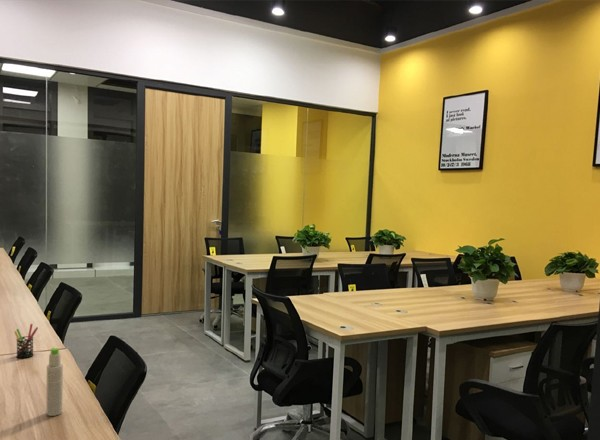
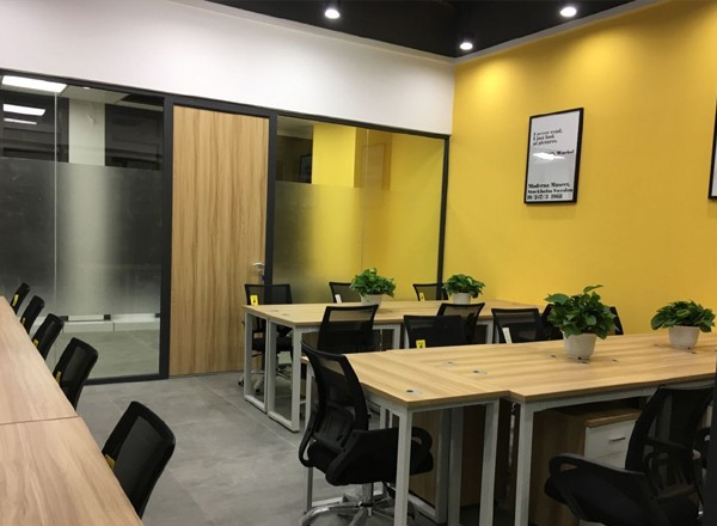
- bottle (54, 381)
- pen holder (24, 340)
